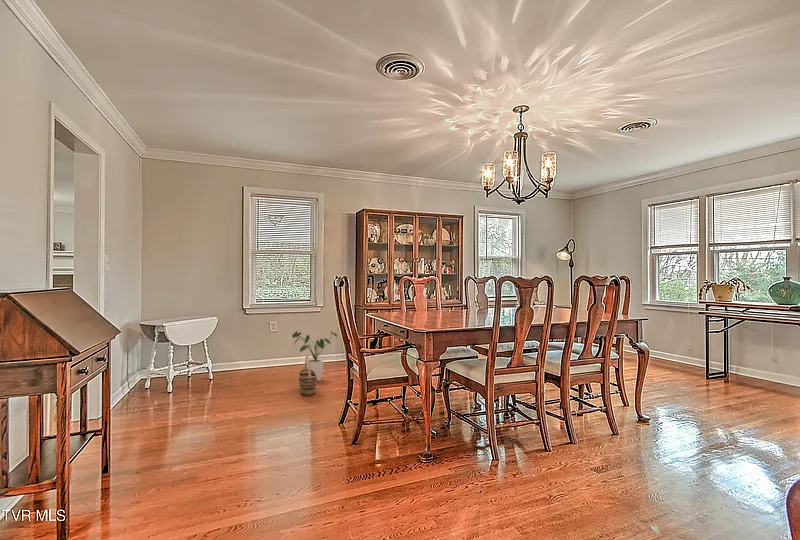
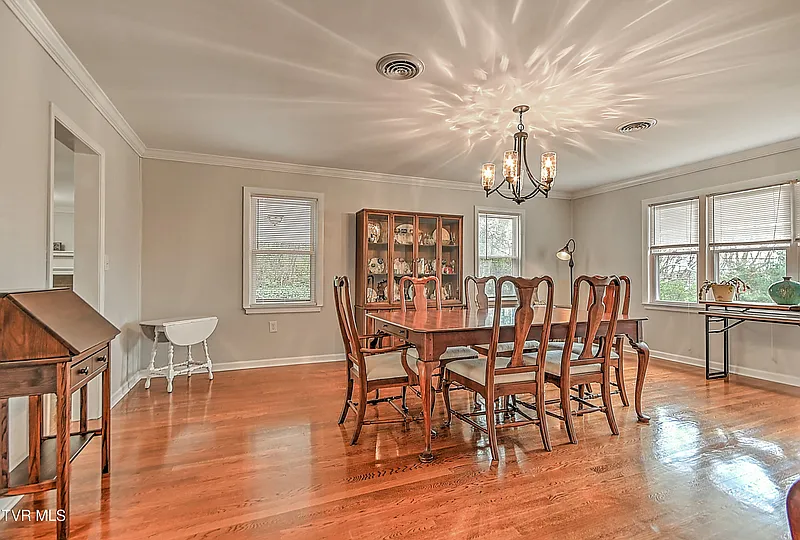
- basket (307, 373)
- house plant (313, 355)
